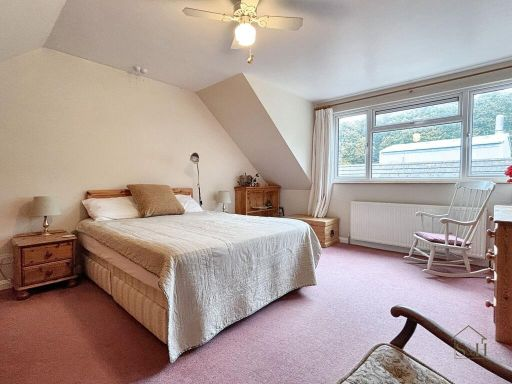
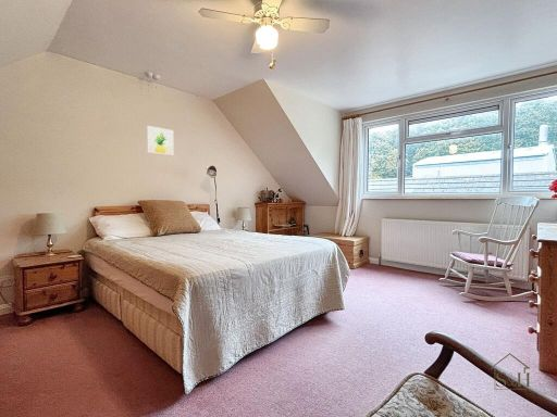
+ wall art (160, 140)
